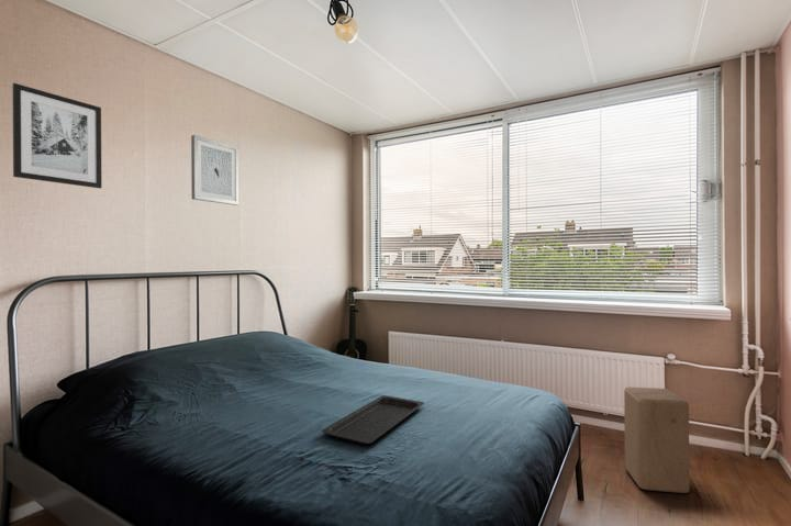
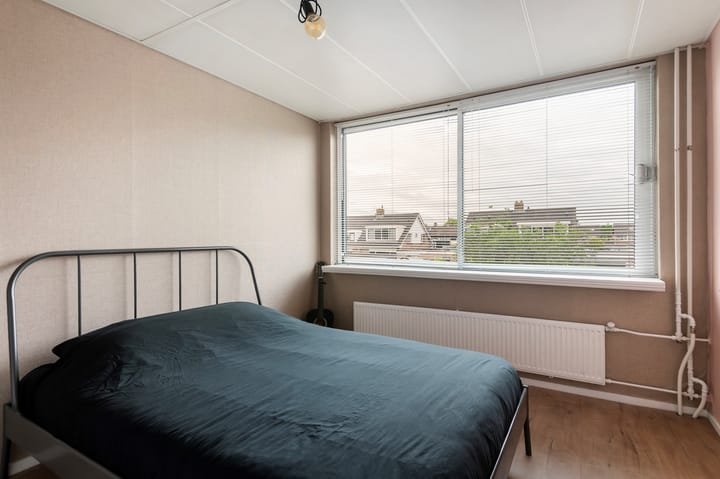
- wall art (215, 171)
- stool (655, 437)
- serving tray (377, 418)
- wall art (59, 139)
